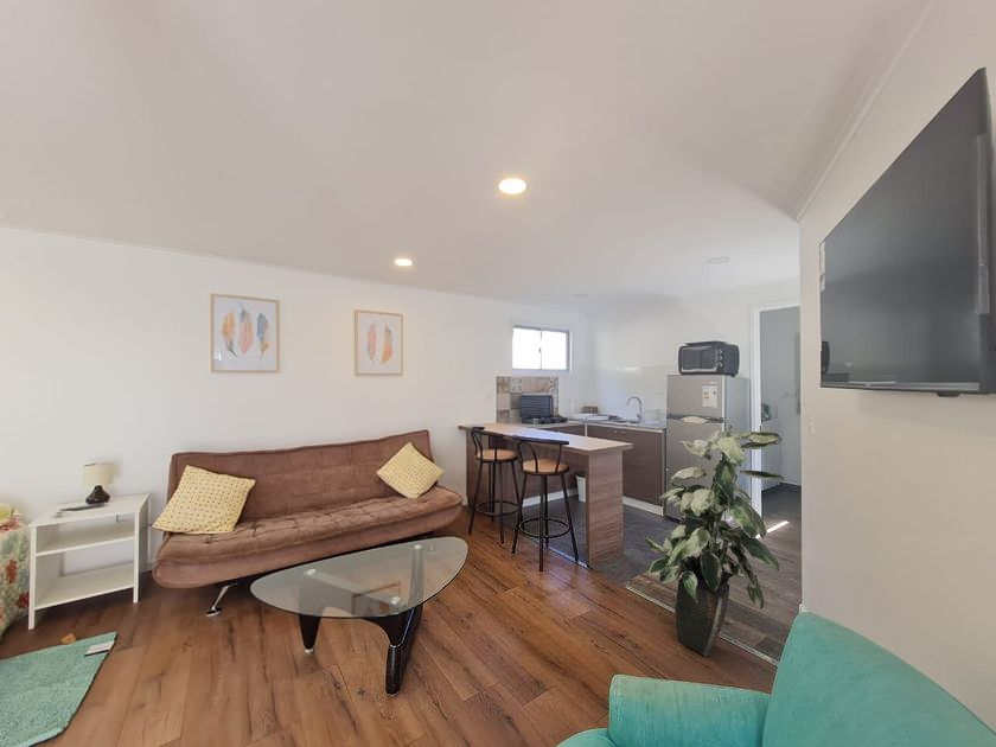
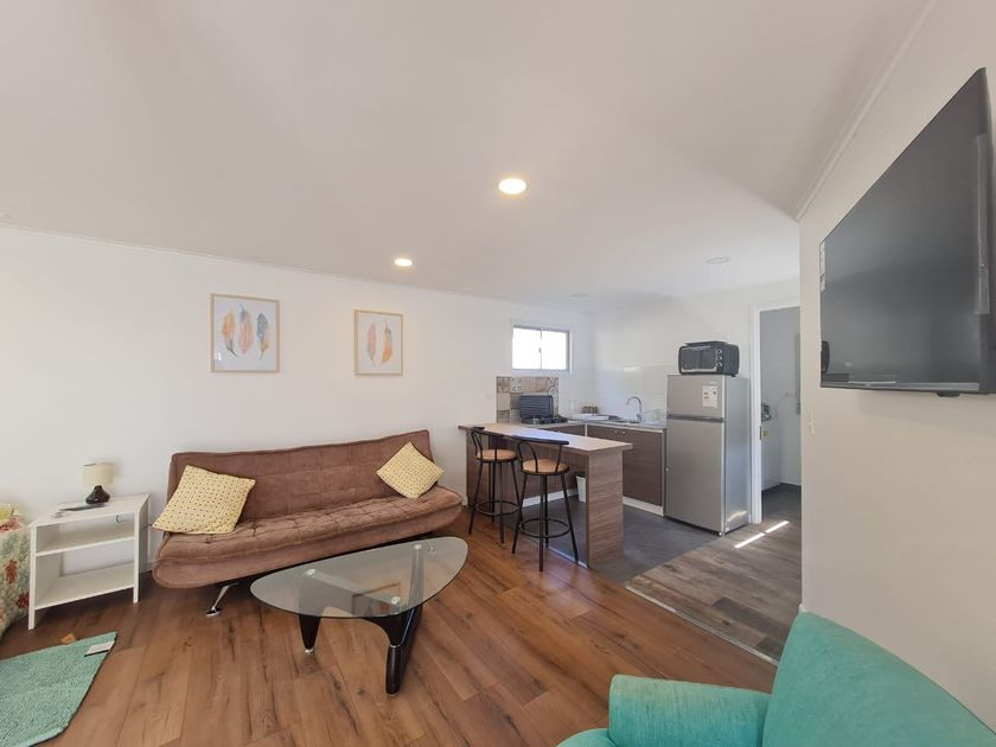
- indoor plant (709, 531)
